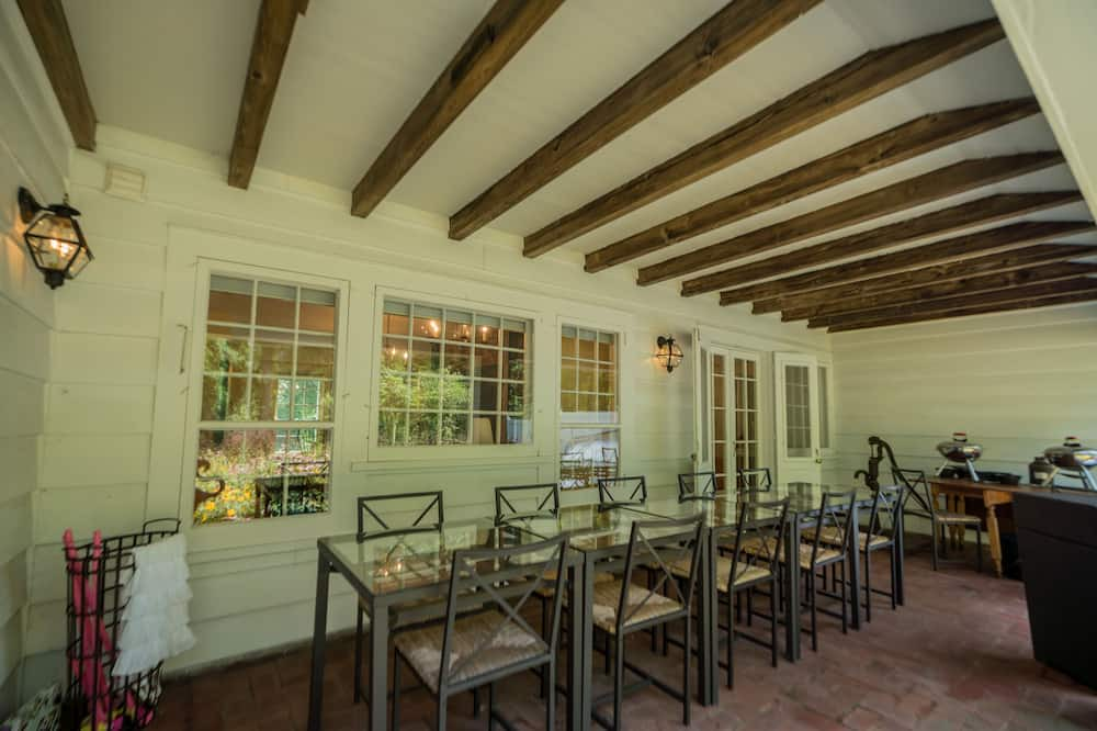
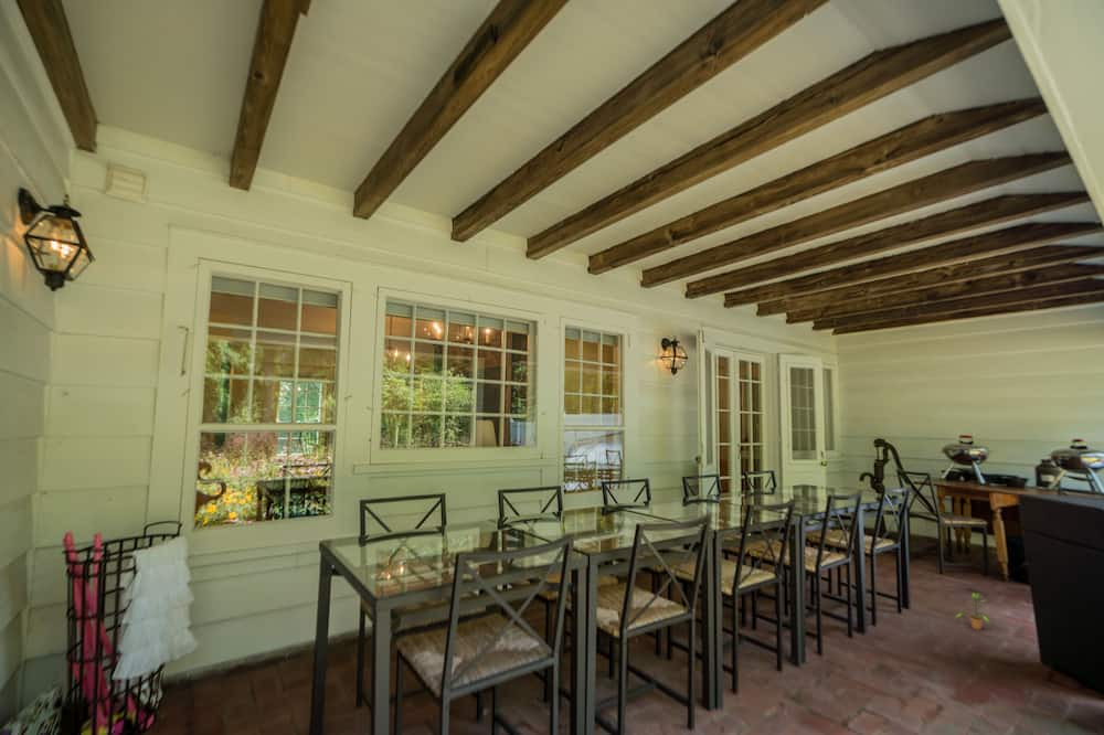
+ potted plant (972, 609)
